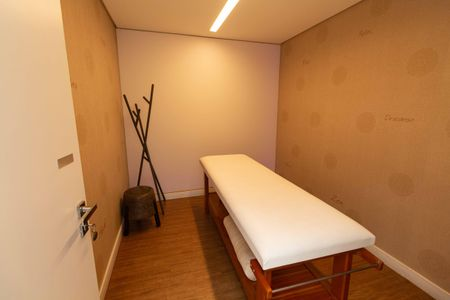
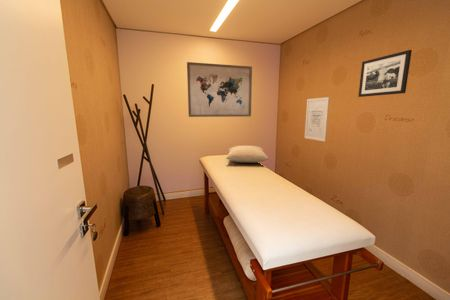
+ wall art (315, 119)
+ picture frame (381, 76)
+ wall art (221, 91)
+ pillow (246, 153)
